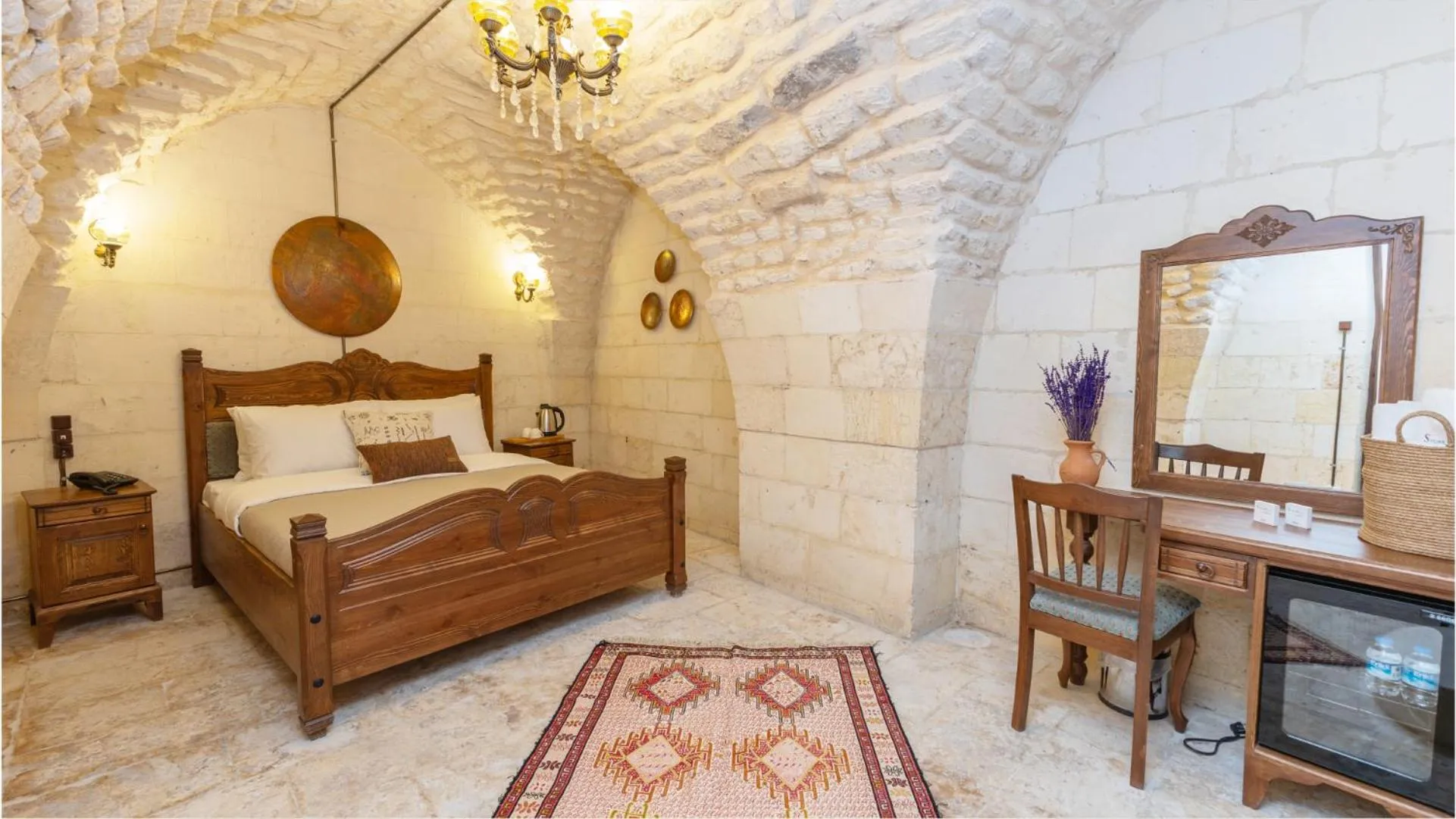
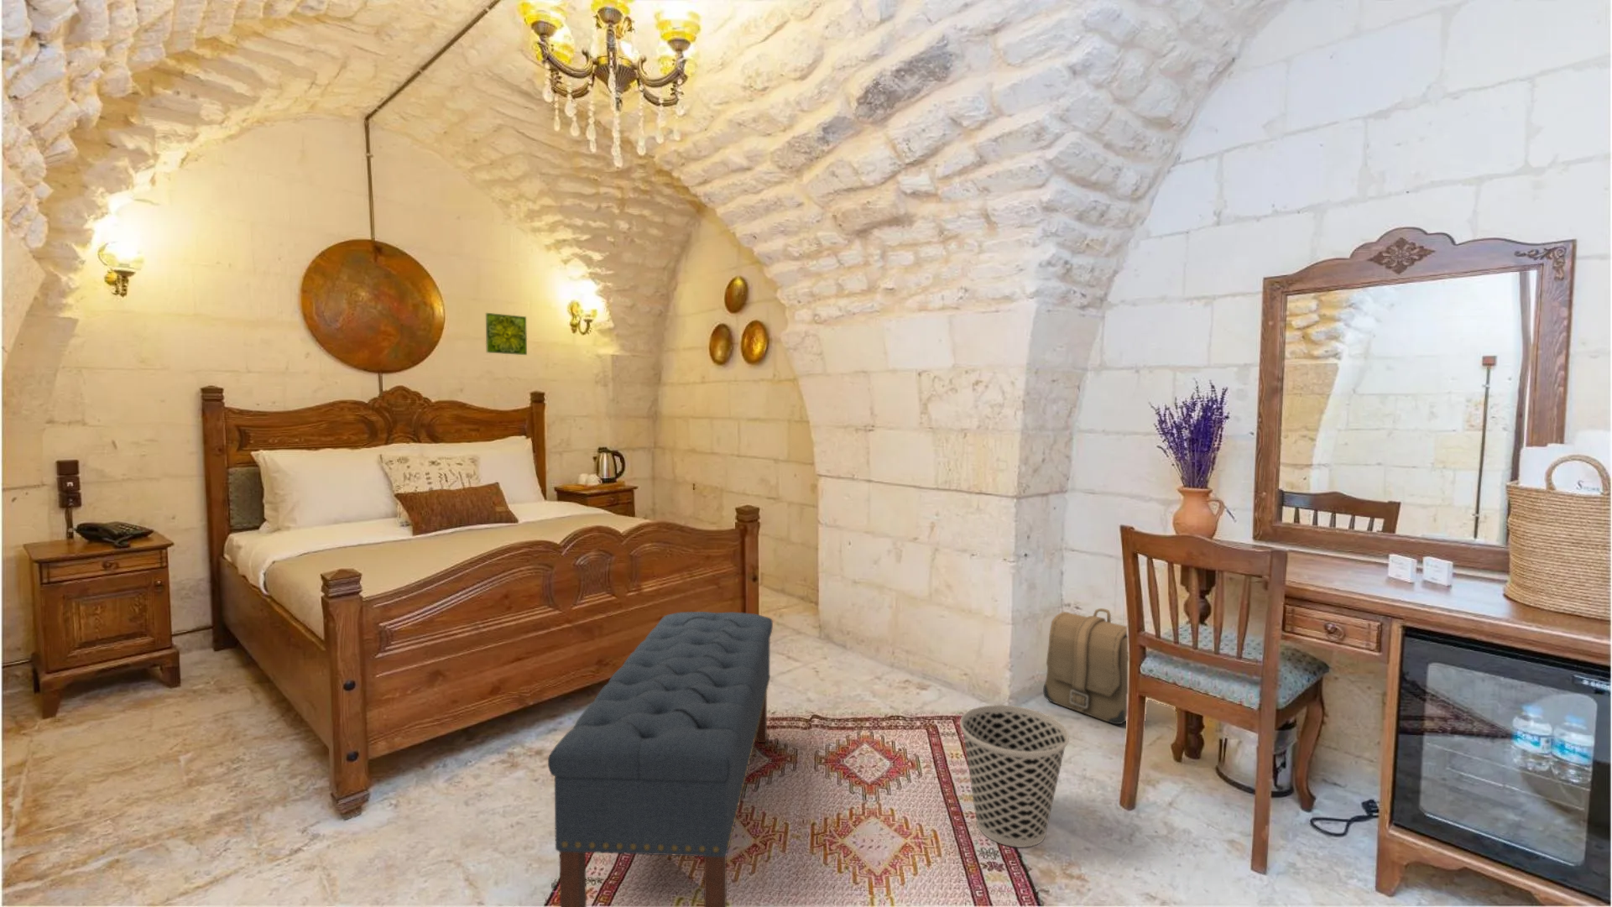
+ backpack (1091, 661)
+ bench (689, 739)
+ wastebasket (1012, 776)
+ decorative tile (506, 334)
